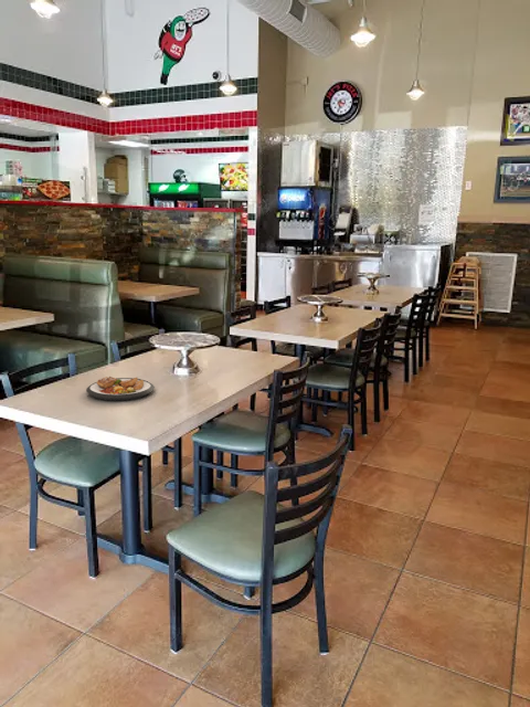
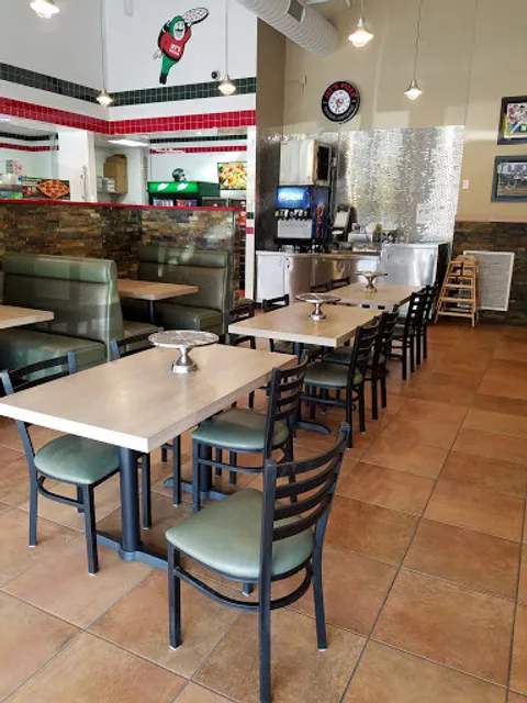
- plate (120, 386)
